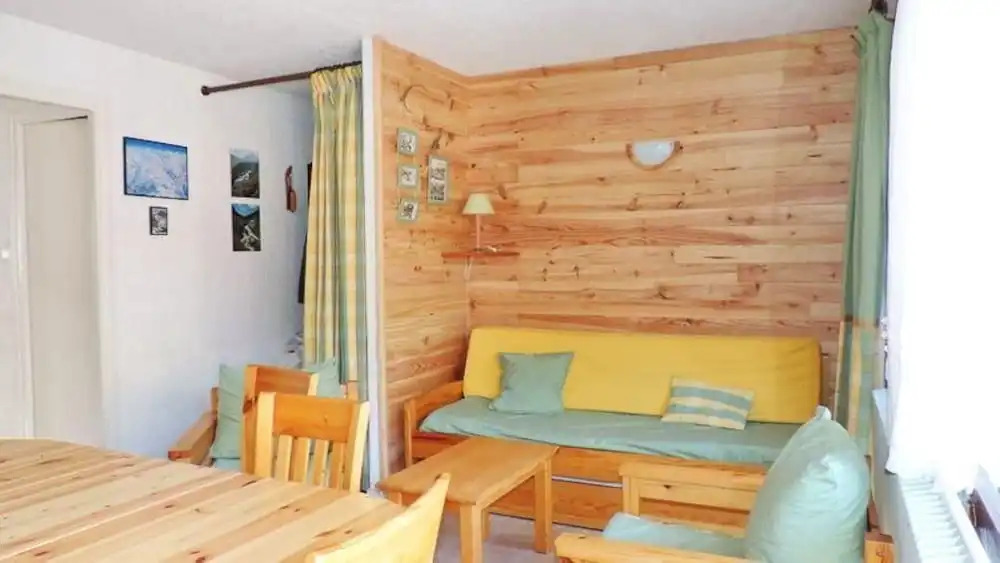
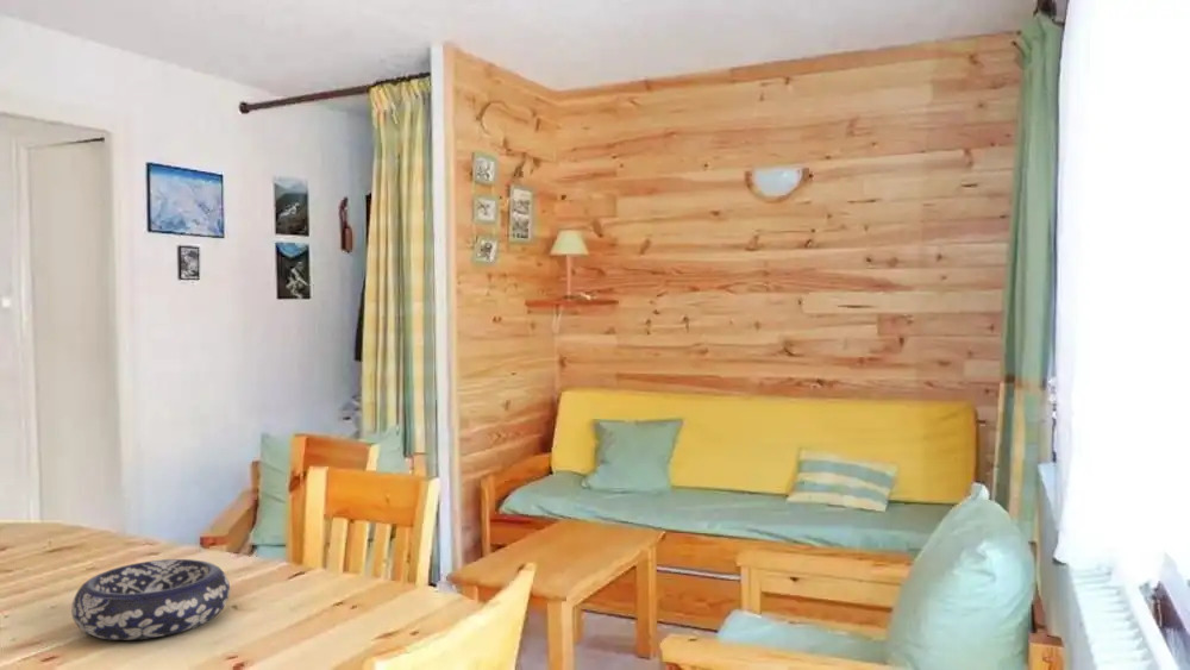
+ decorative bowl (154, 597)
